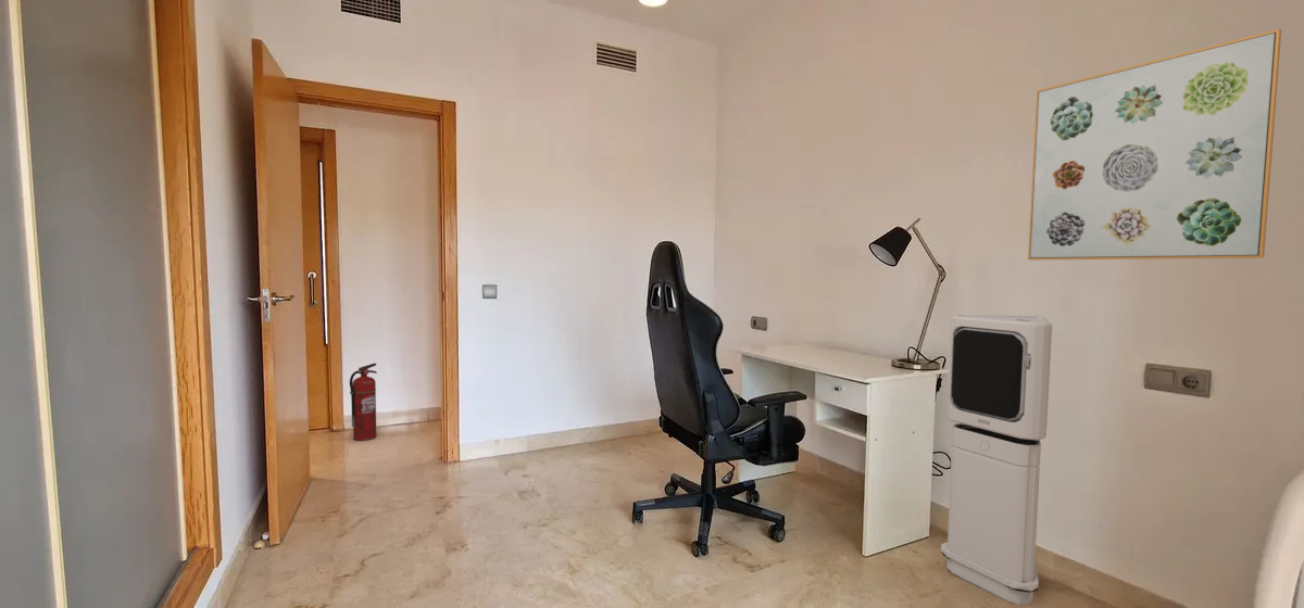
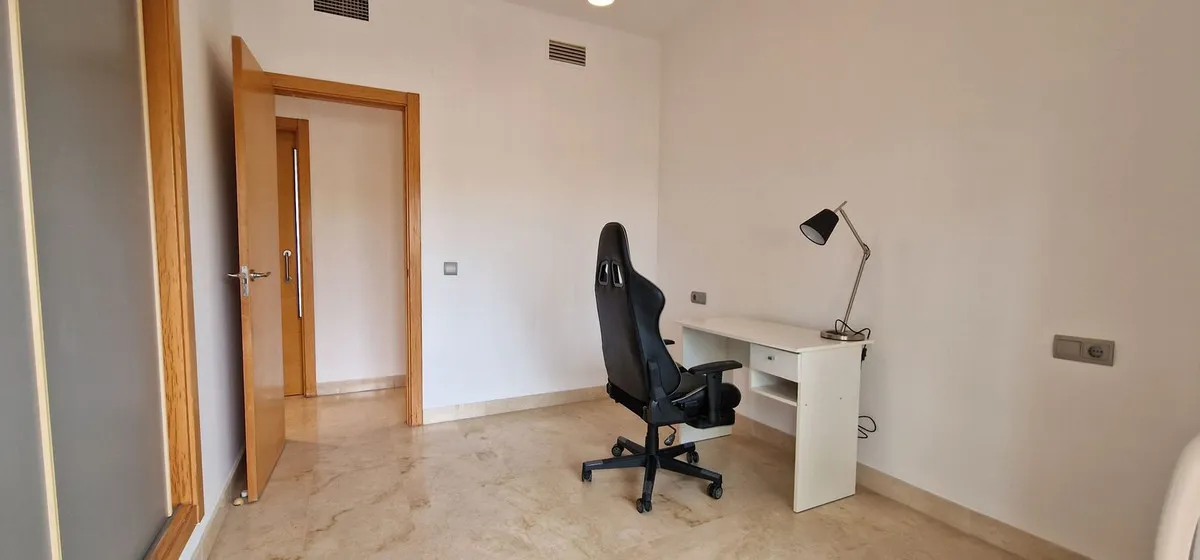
- wall art (1134, 162)
- fire extinguisher (363, 401)
- air purifier (1010, 448)
